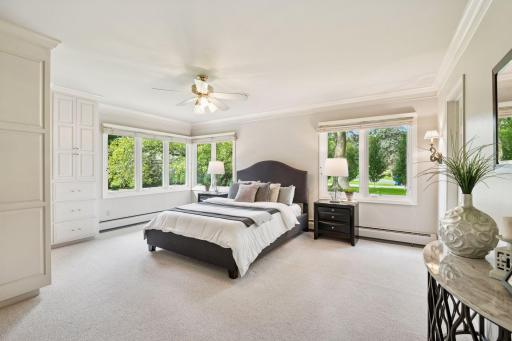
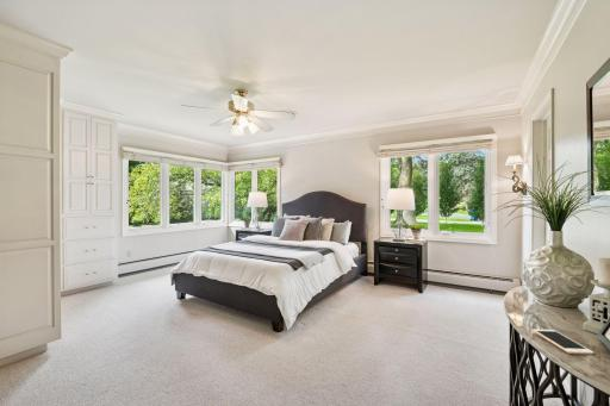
+ cell phone (560, 341)
